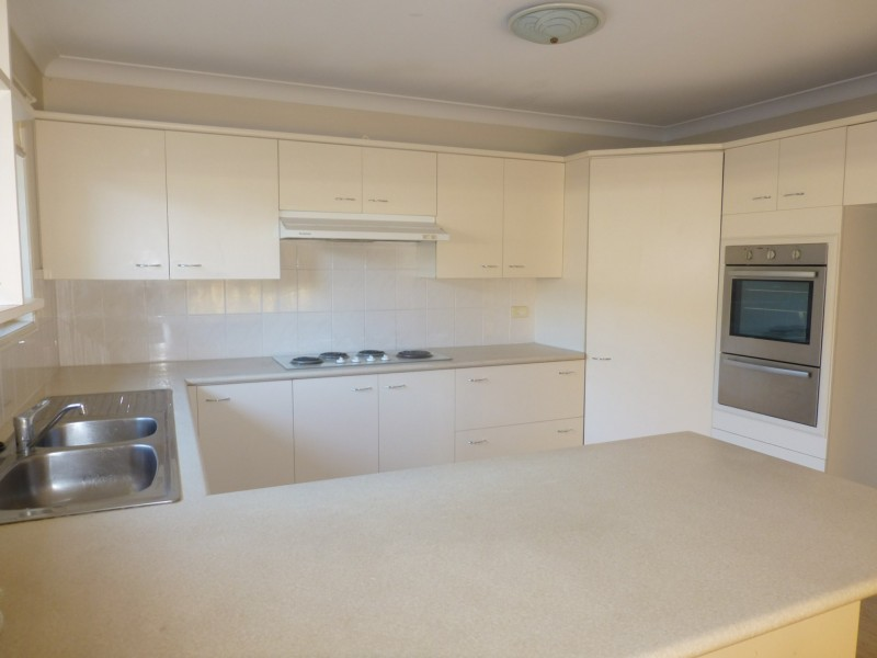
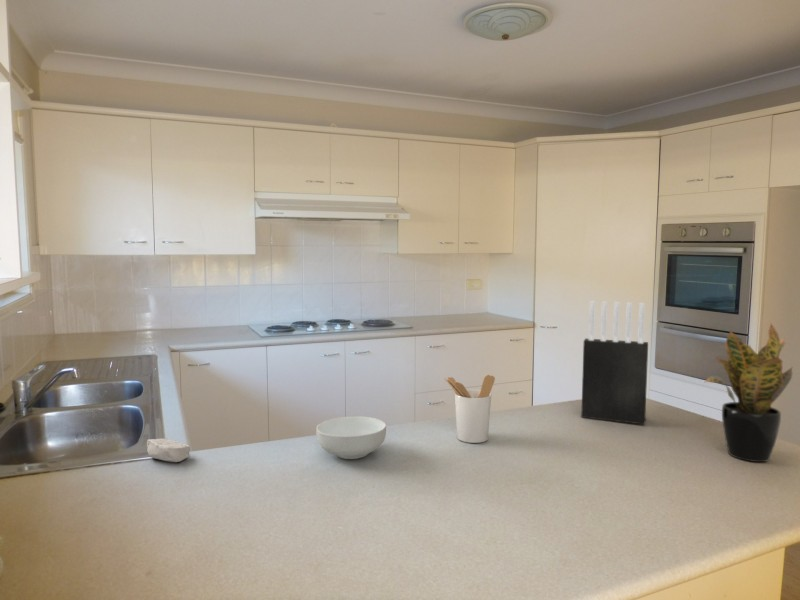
+ knife block (615, 358)
+ cereal bowl (351, 439)
+ utensil holder (467, 406)
+ soap bar (168, 448)
+ potted plant (749, 386)
